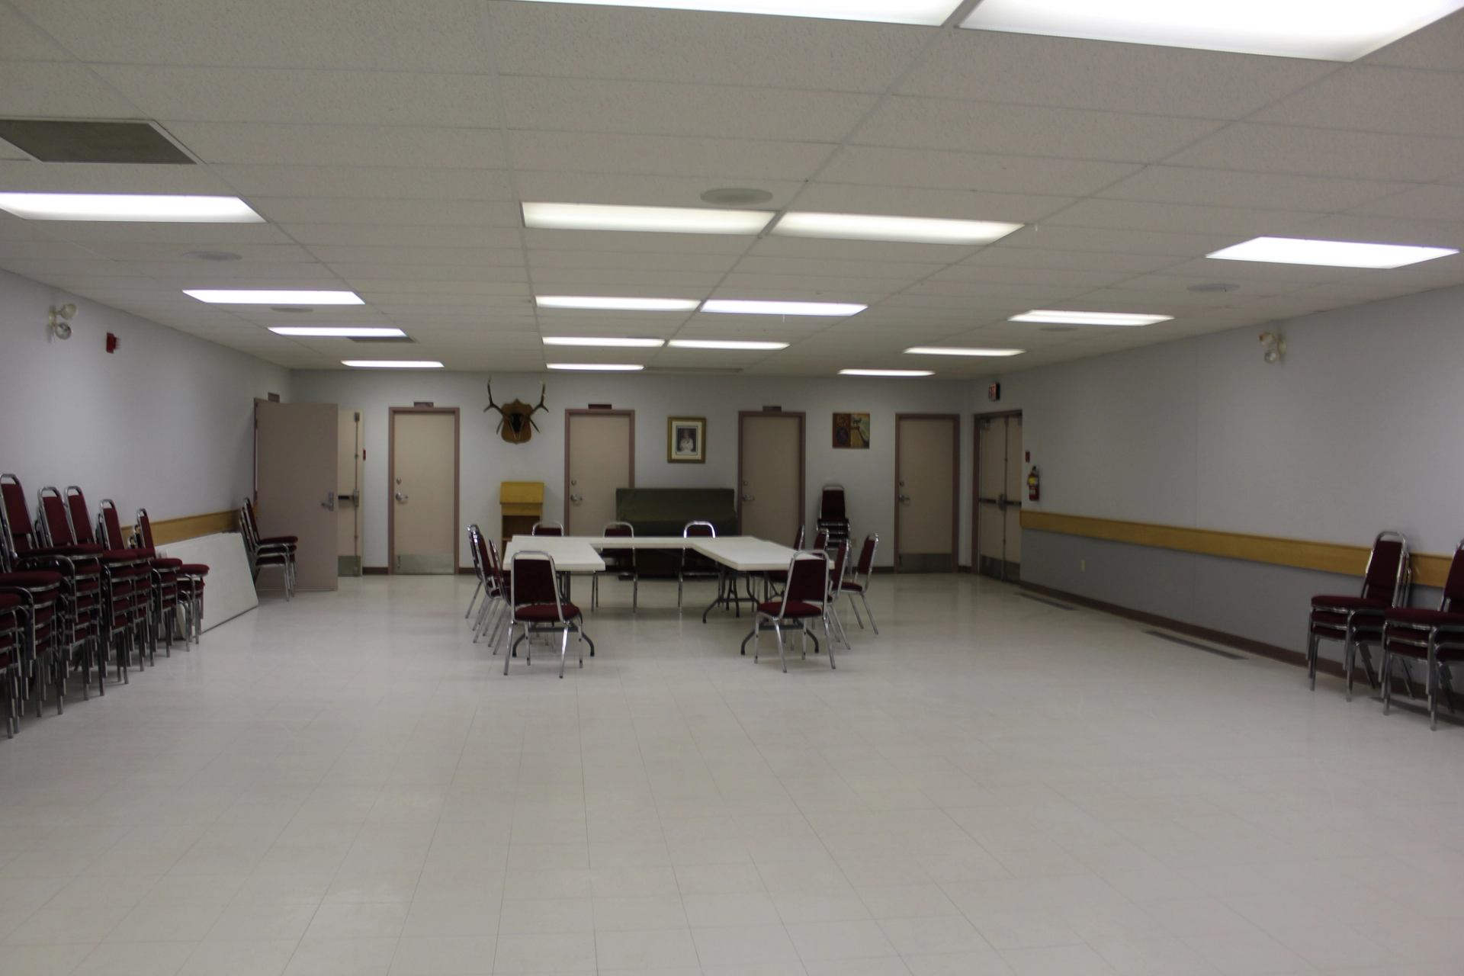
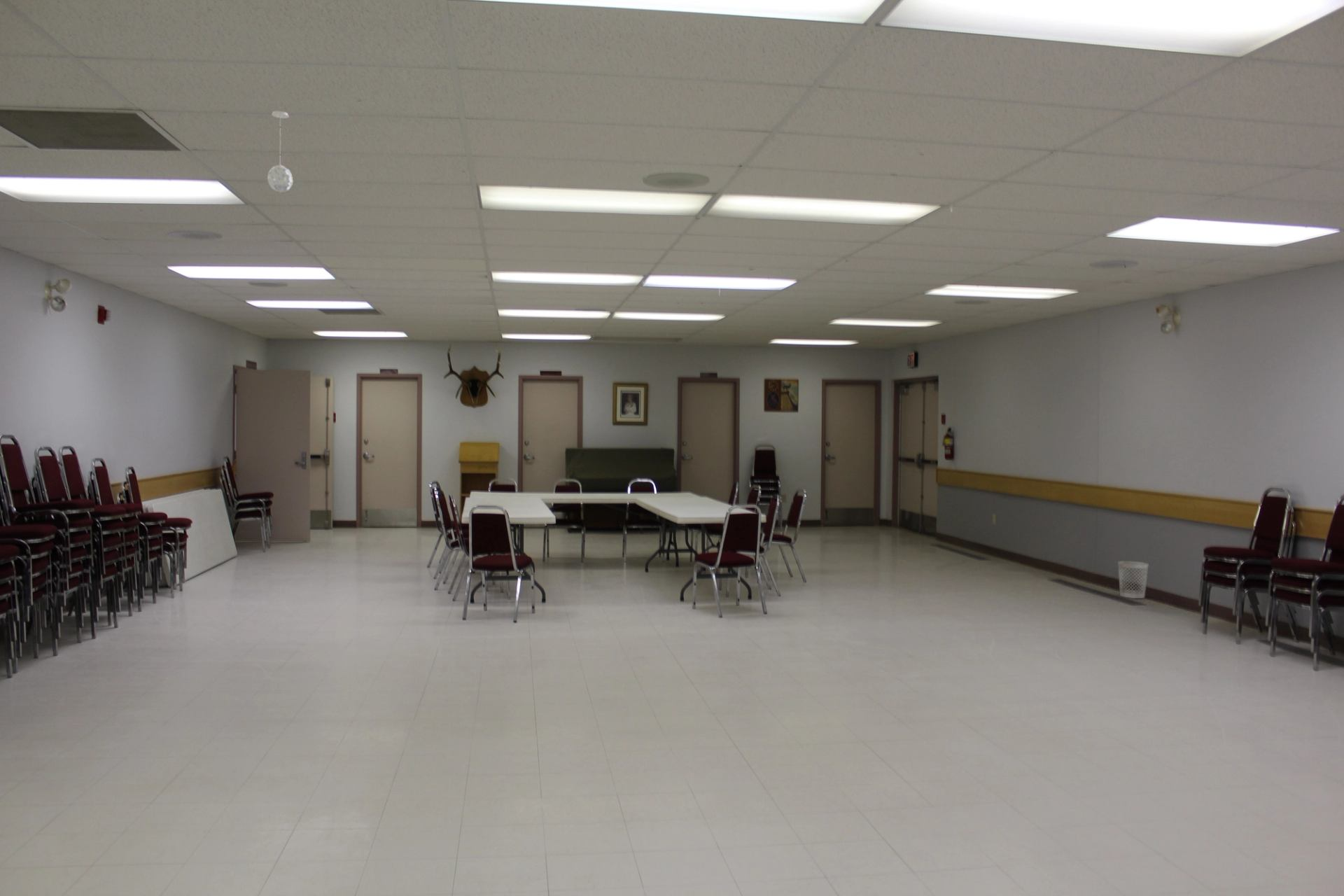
+ wastebasket (1133, 580)
+ pendant light (280, 152)
